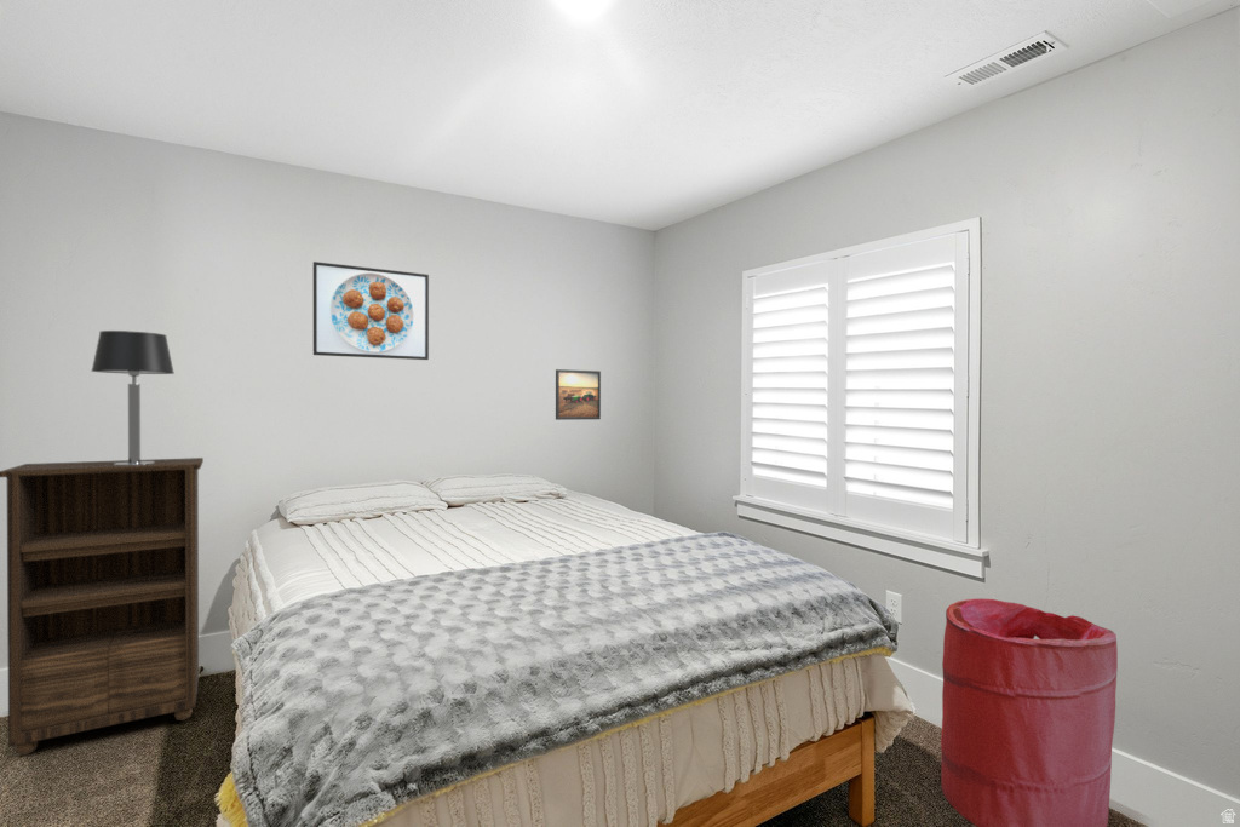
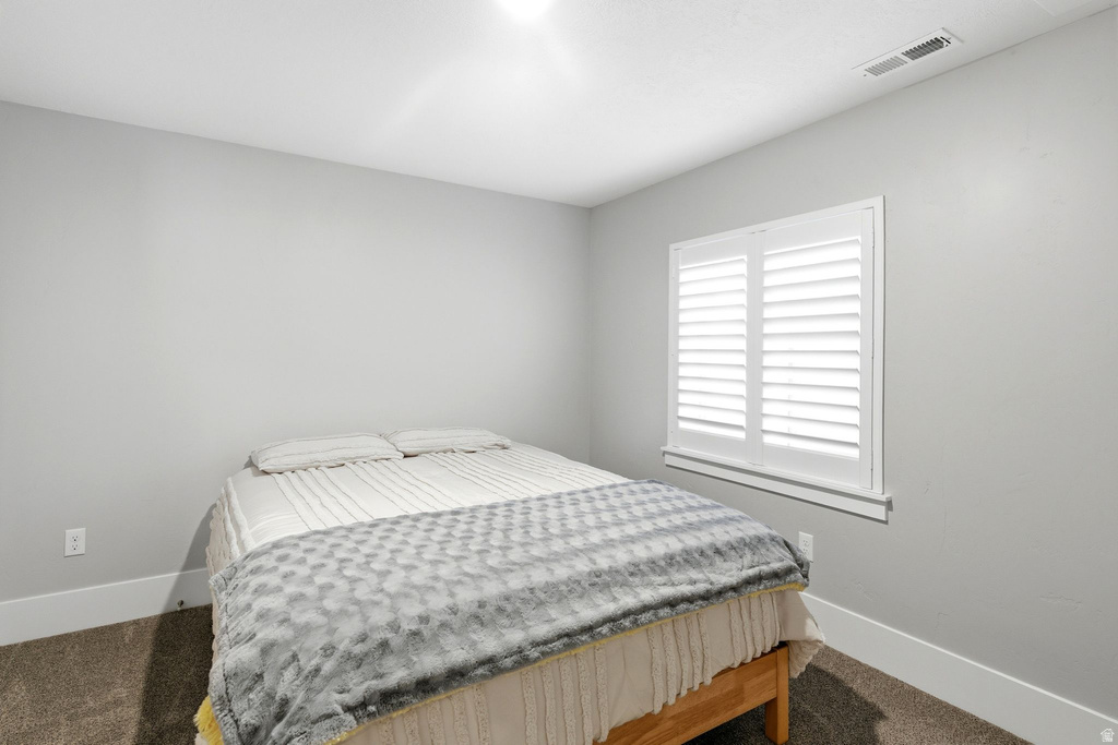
- table lamp (133, 398)
- bookshelf (114, 592)
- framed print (578, 395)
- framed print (373, 312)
- laundry hamper (1023, 708)
